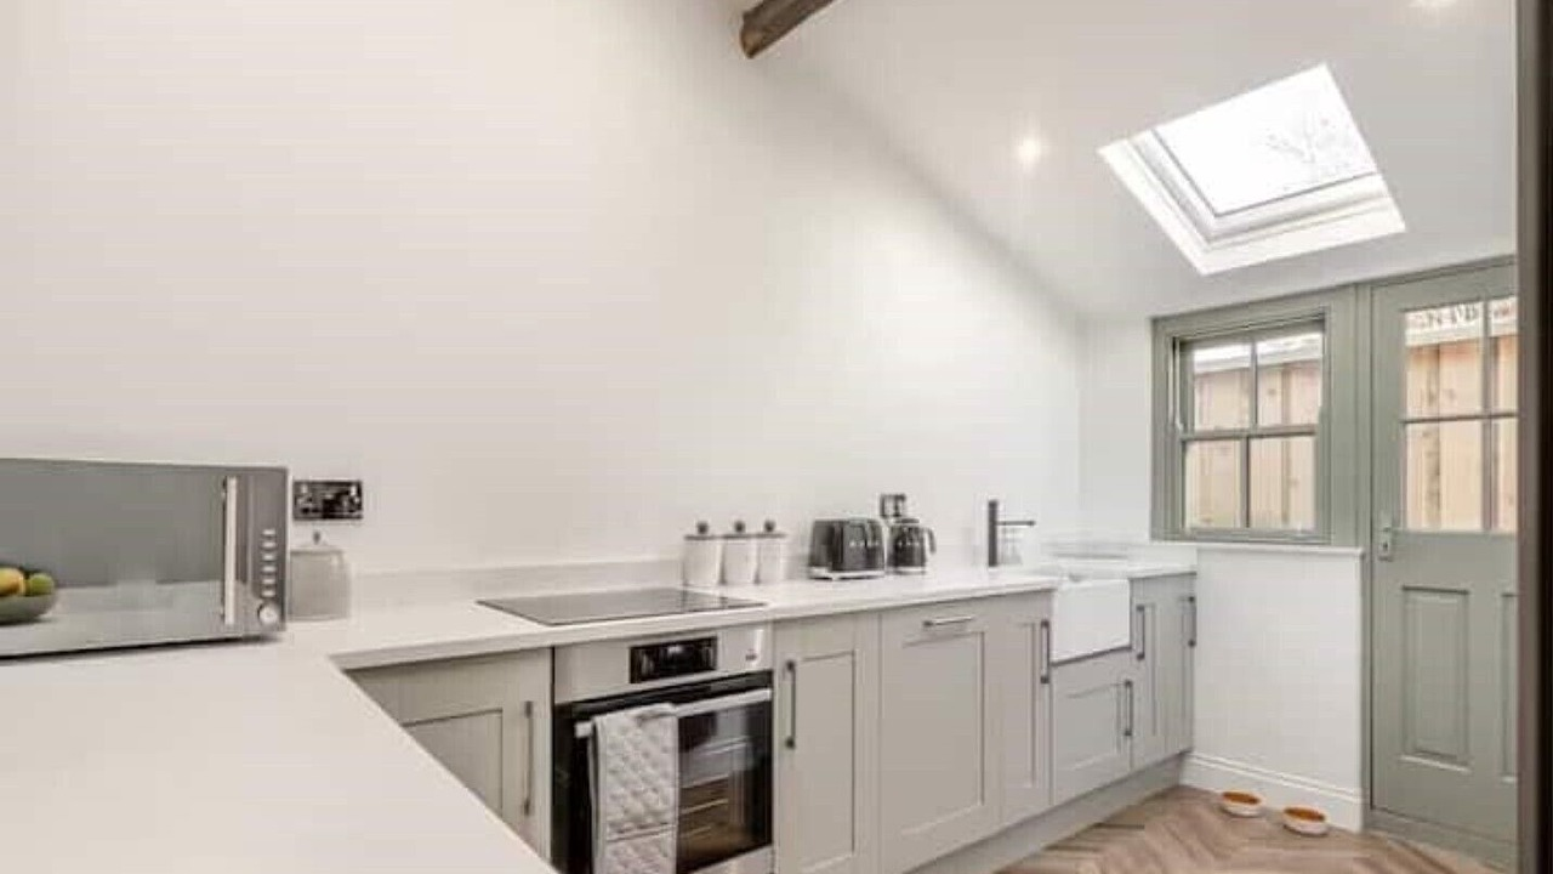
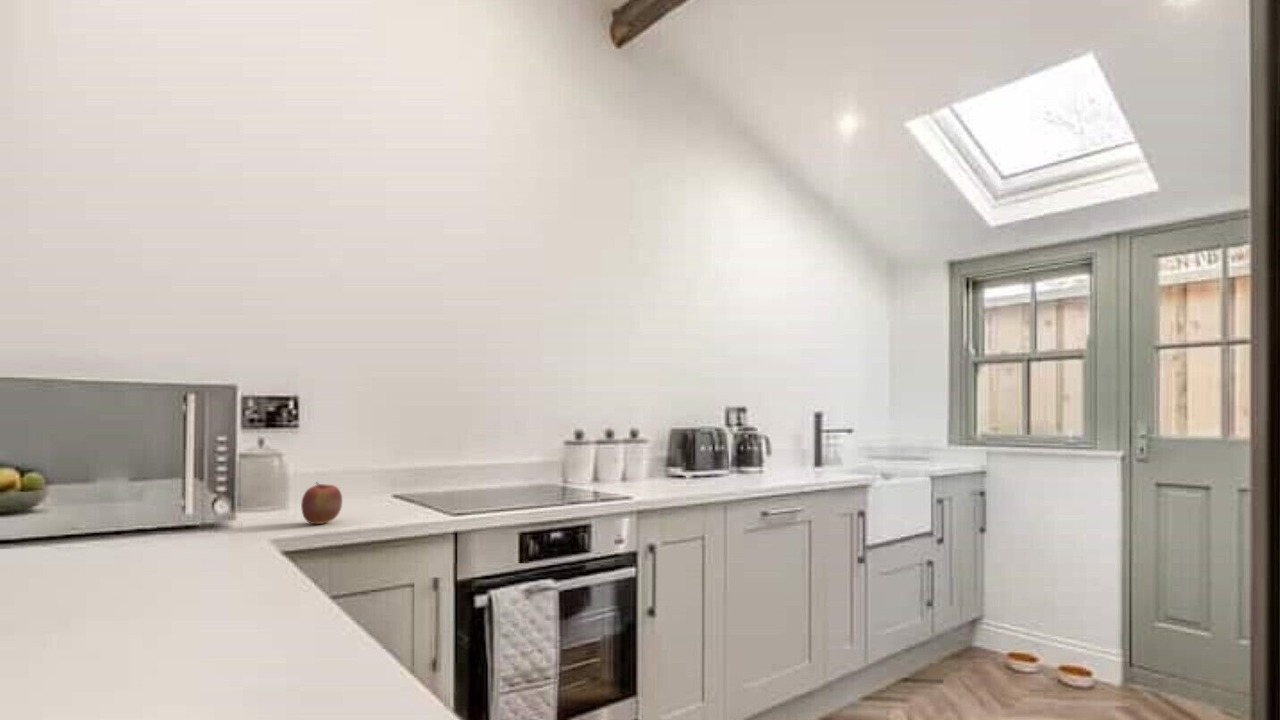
+ apple (321, 502)
